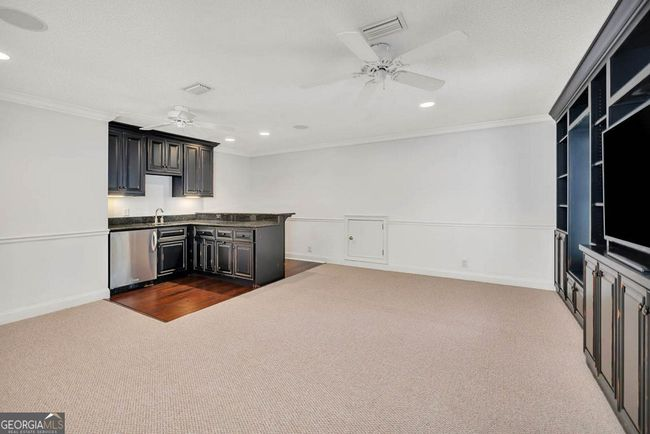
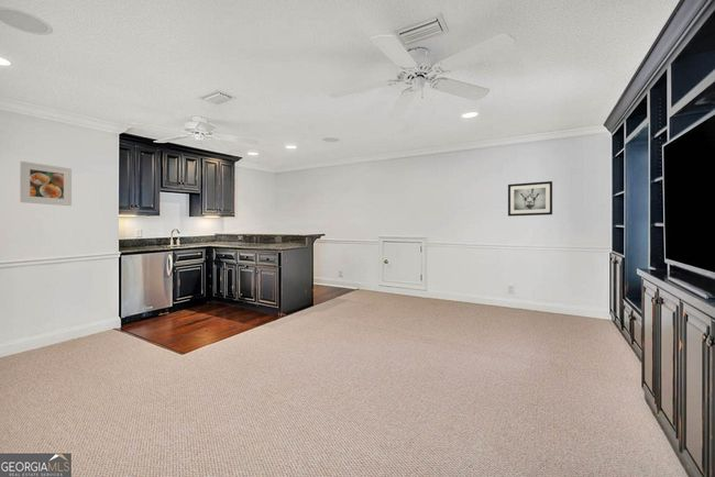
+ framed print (46, 185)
+ wall art (529, 199)
